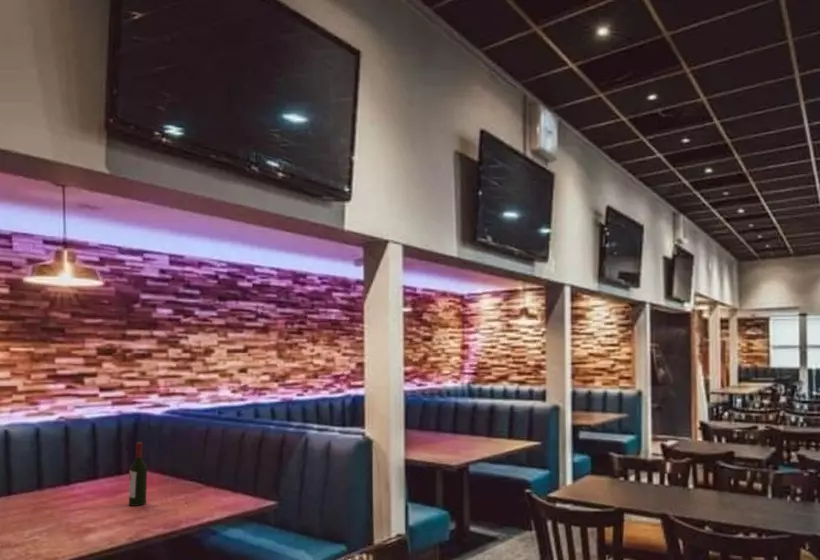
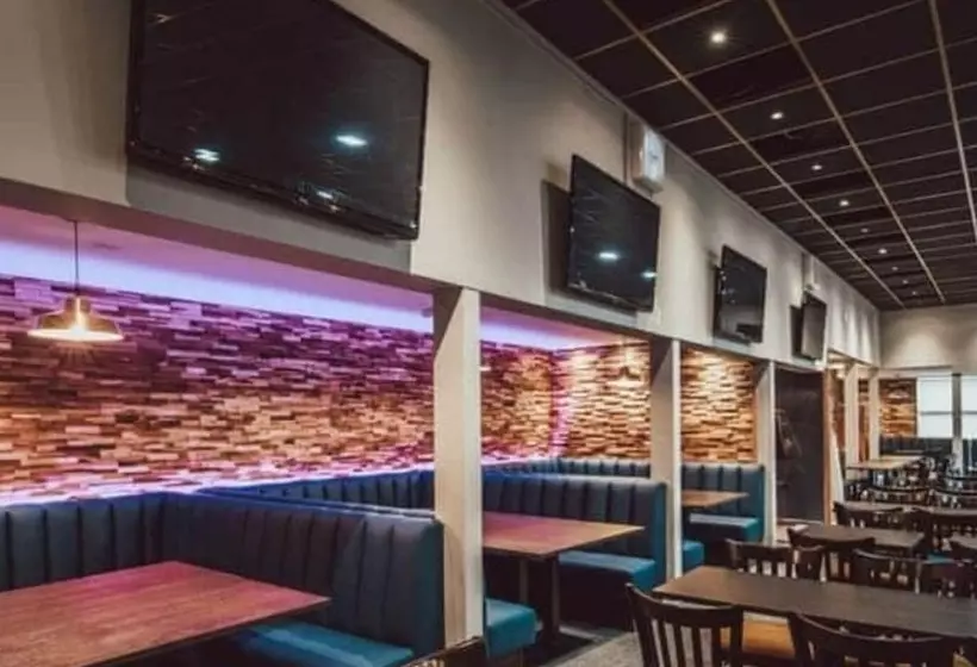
- wine bottle (138, 473)
